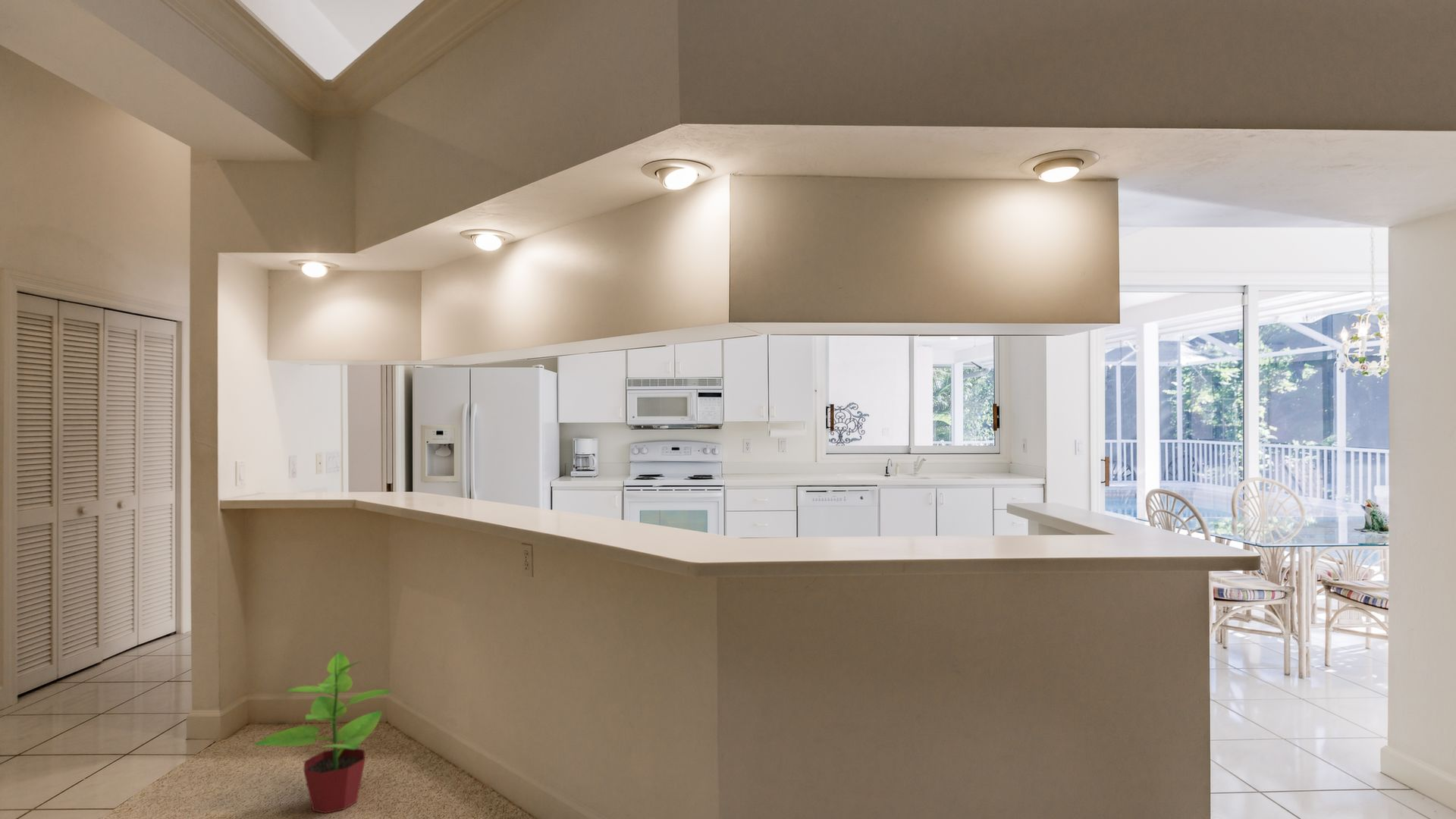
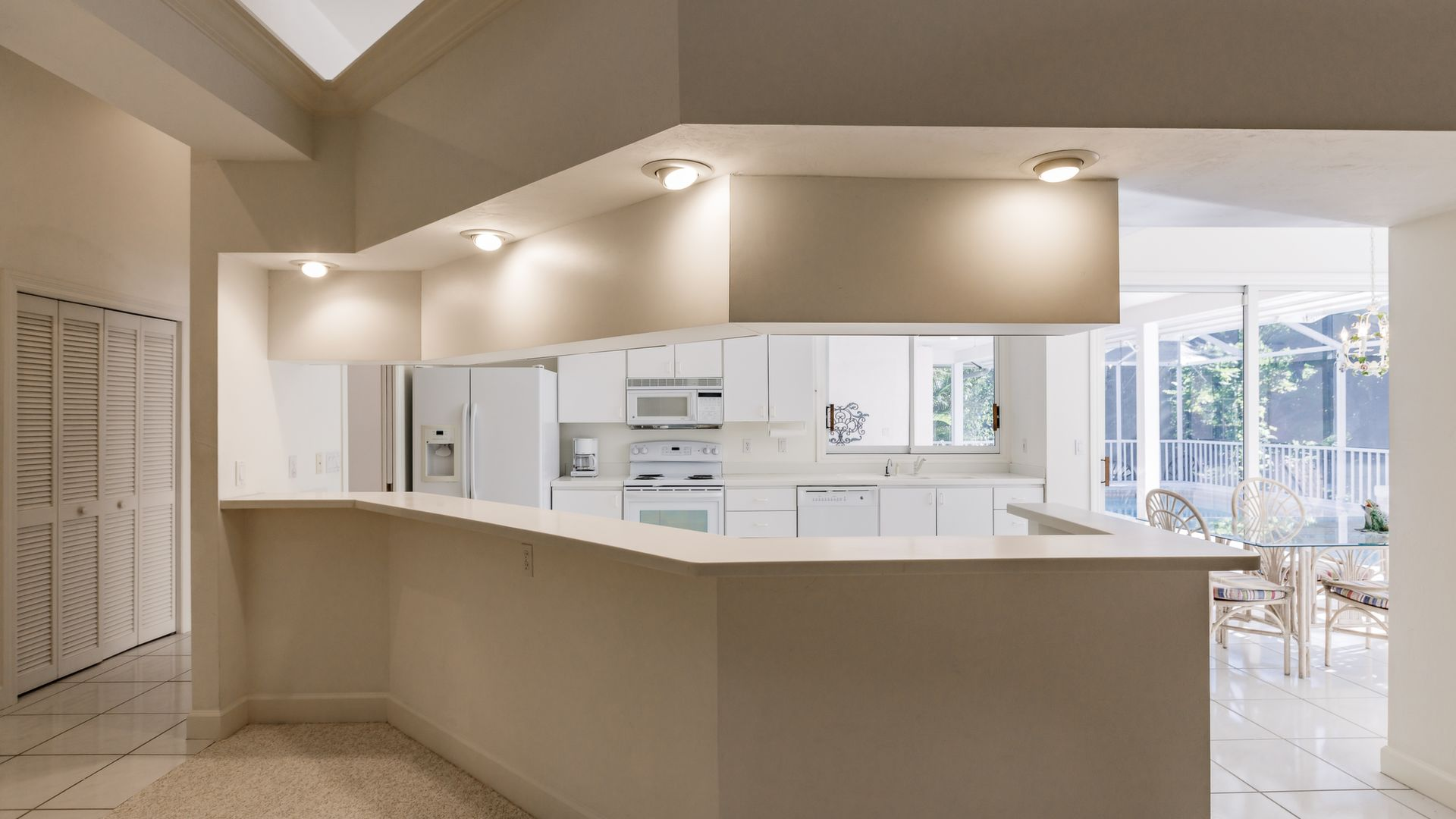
- potted plant (336, 729)
